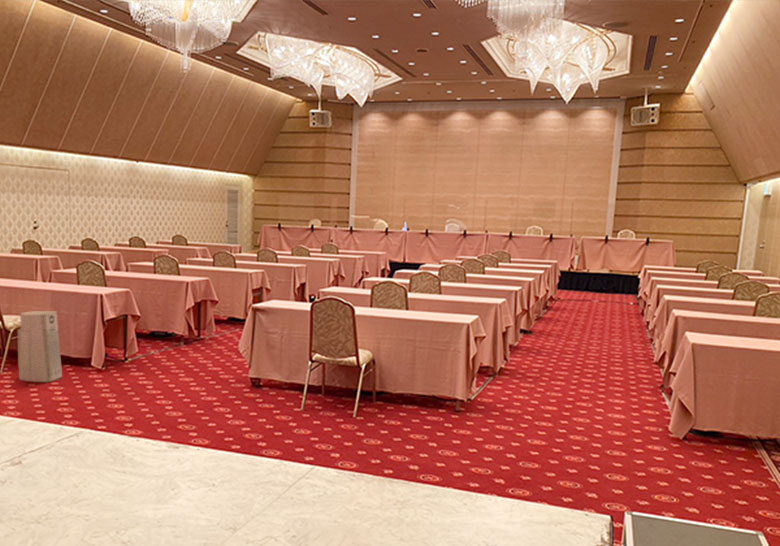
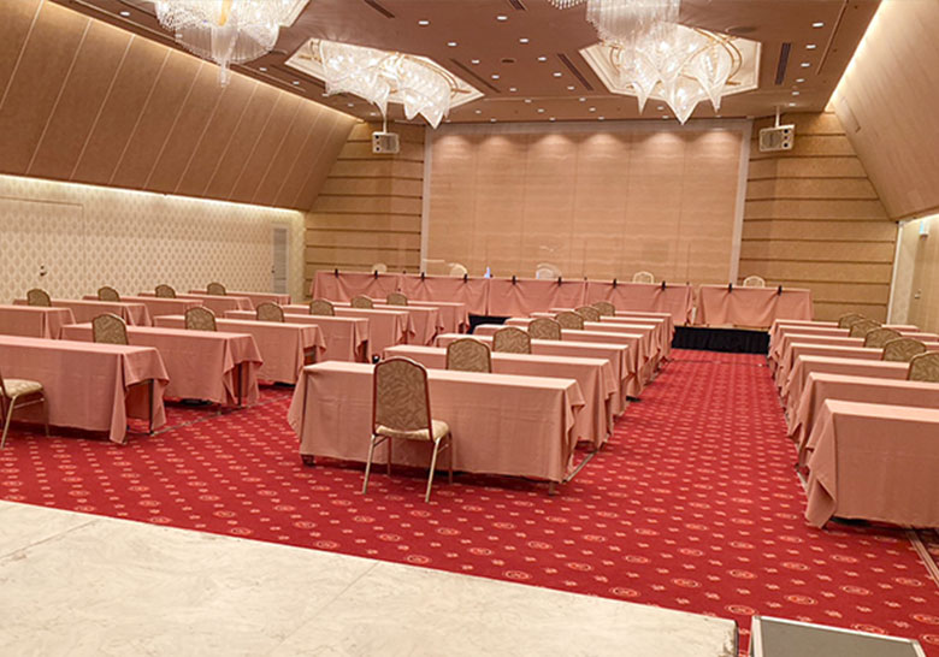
- air purifier (39, 345)
